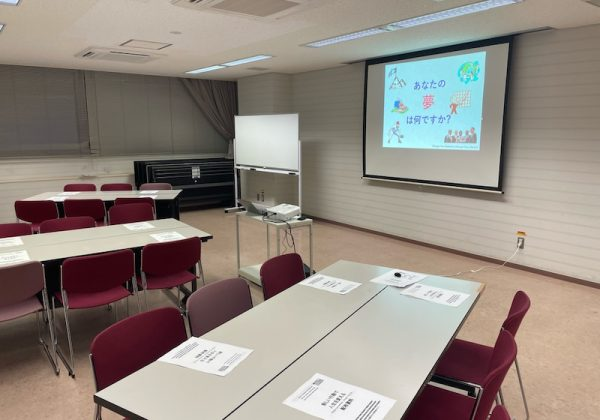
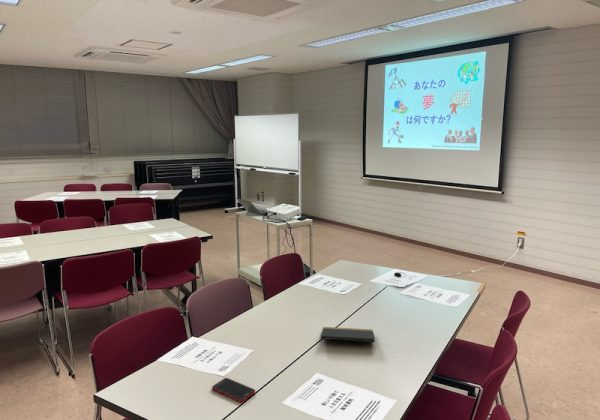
+ notepad (347, 334)
+ cell phone (233, 389)
